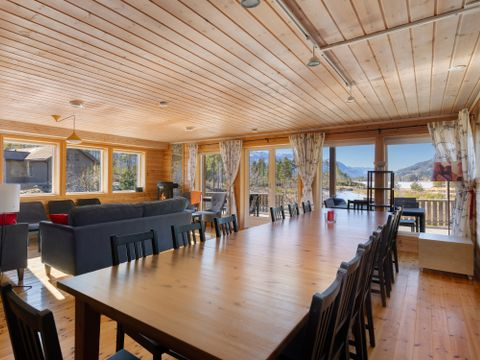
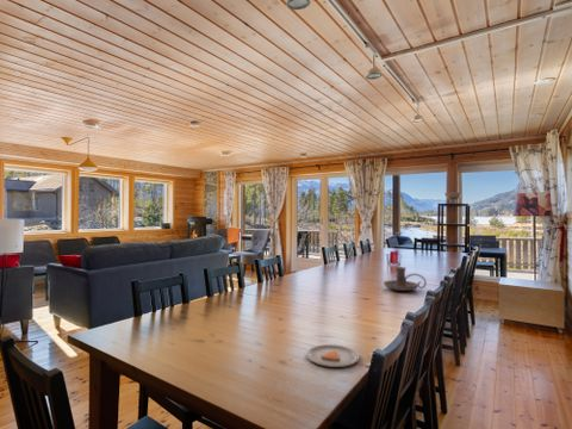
+ candle holder (404, 279)
+ dinner plate (342, 355)
